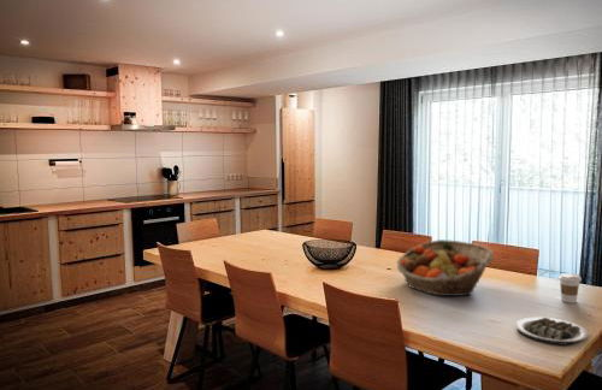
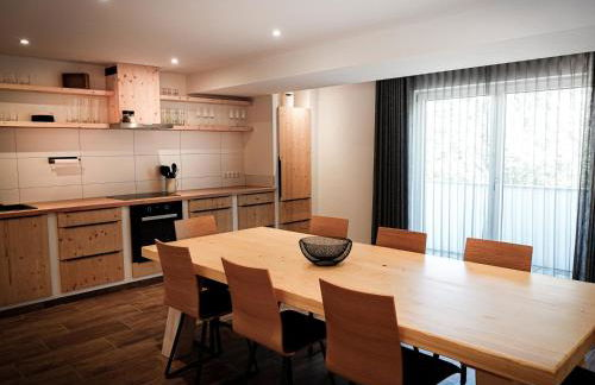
- fruit basket (442, 266)
- plate (550, 327)
- coffee cup (568, 288)
